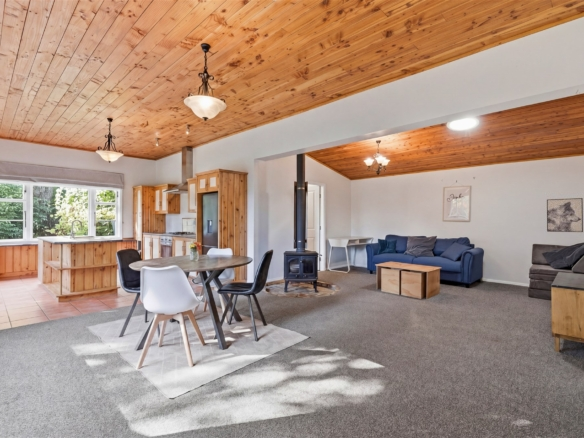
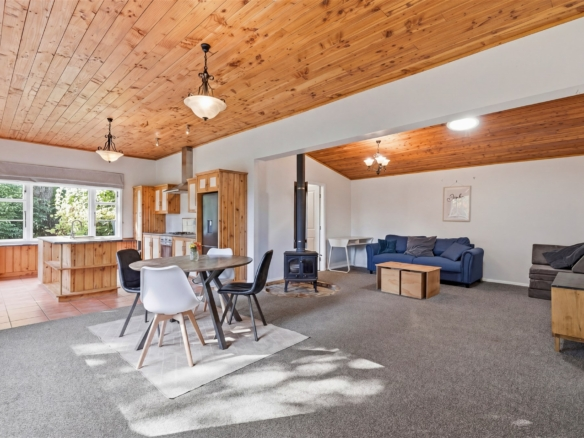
- wall art (564, 215)
